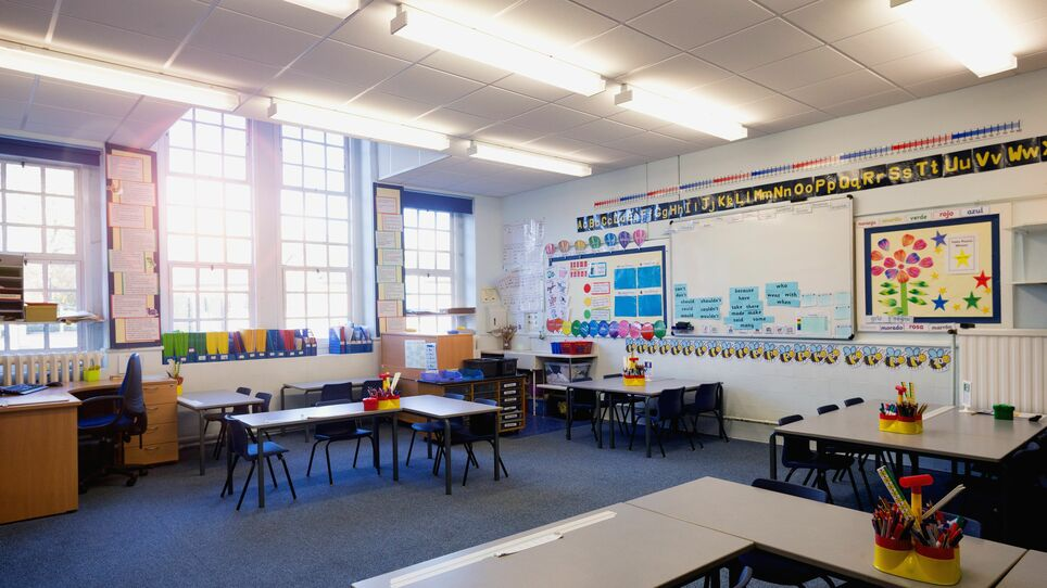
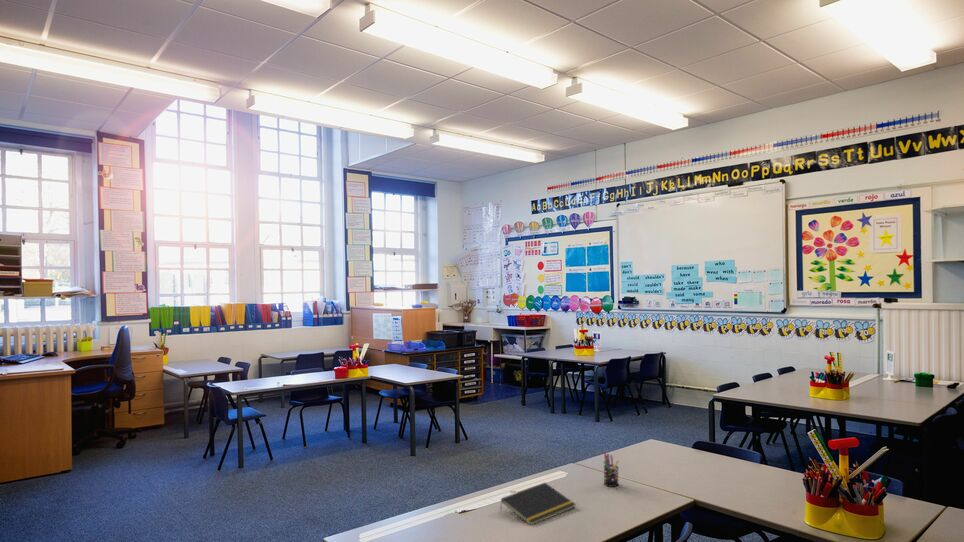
+ notepad (538, 502)
+ pen holder (609, 469)
